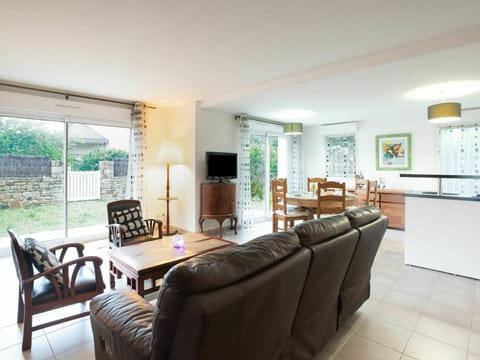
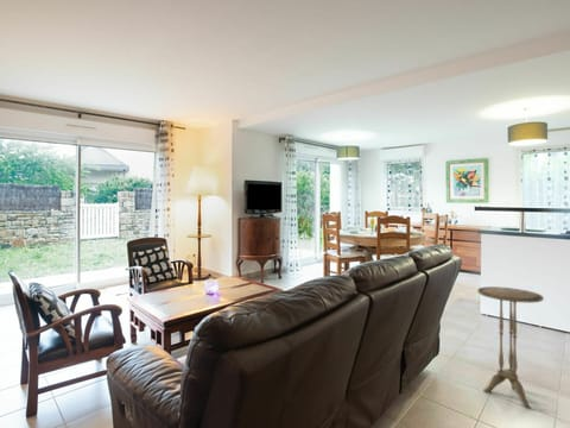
+ side table (509, 344)
